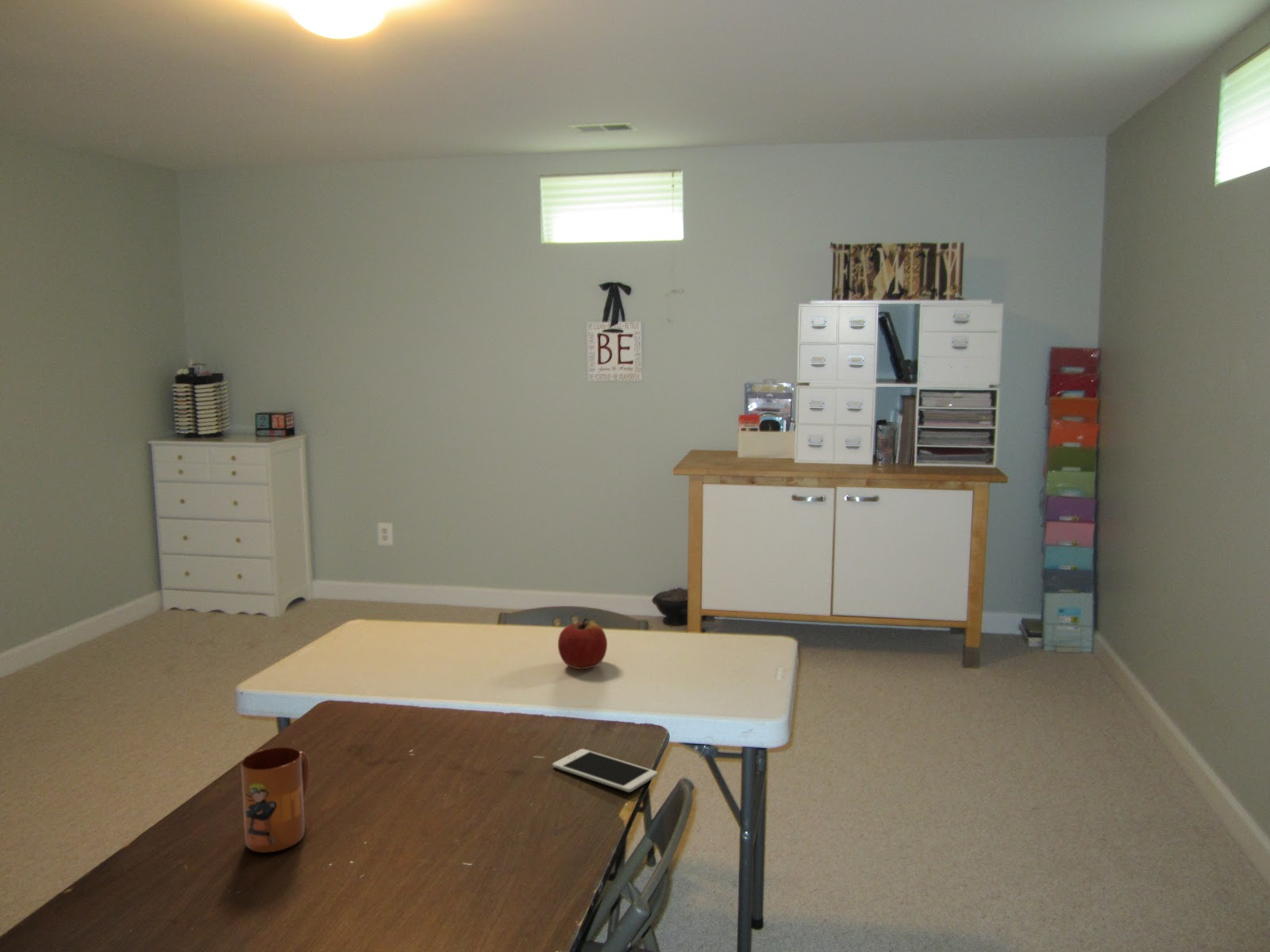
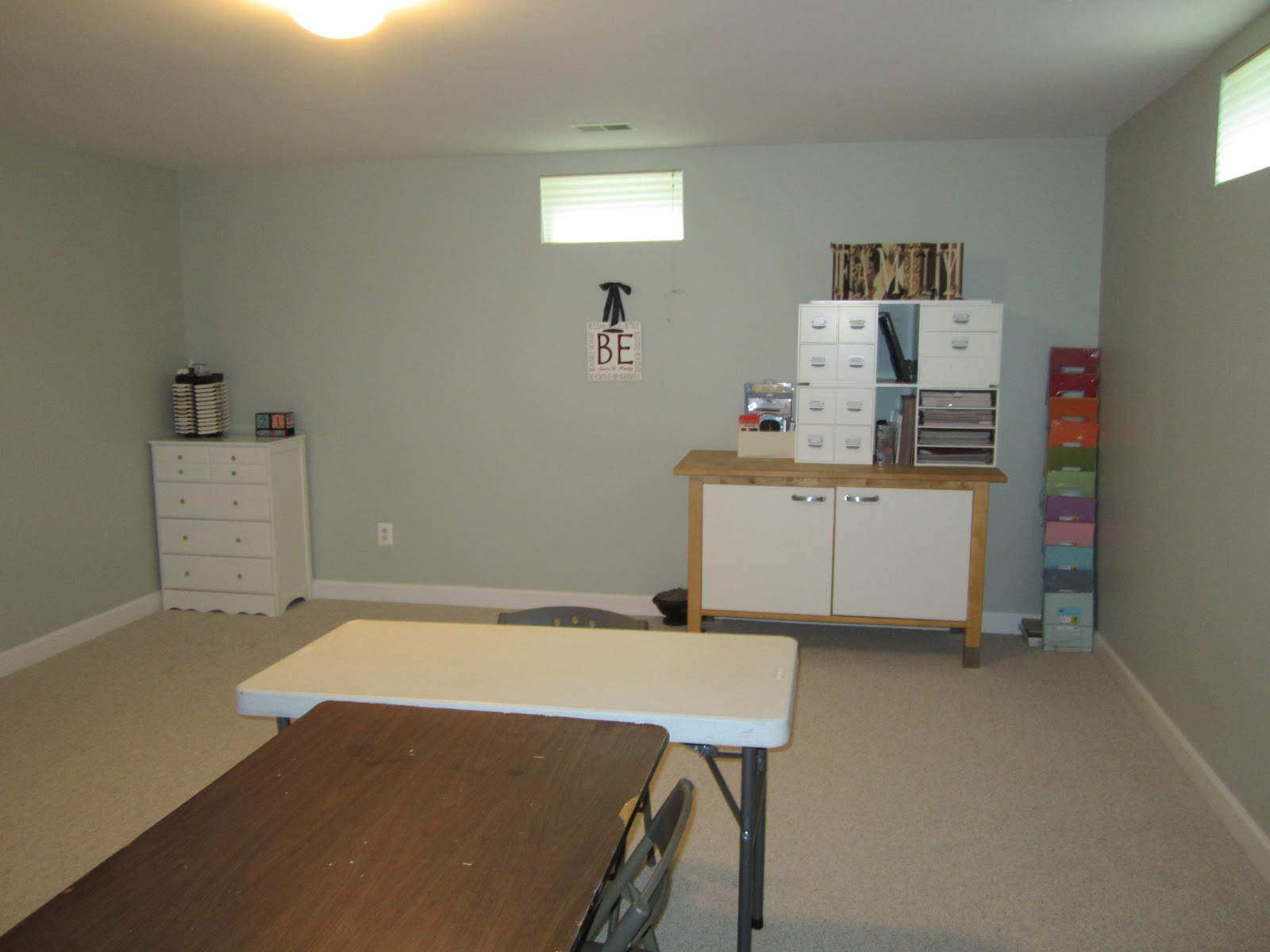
- apple (583, 643)
- cell phone (604, 769)
- mug (282, 793)
